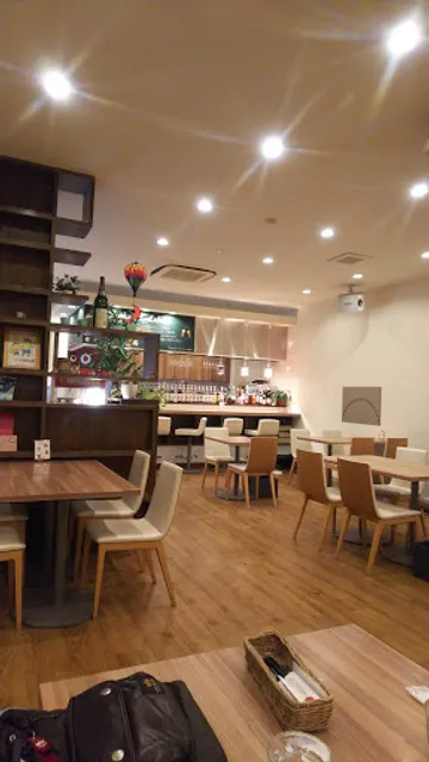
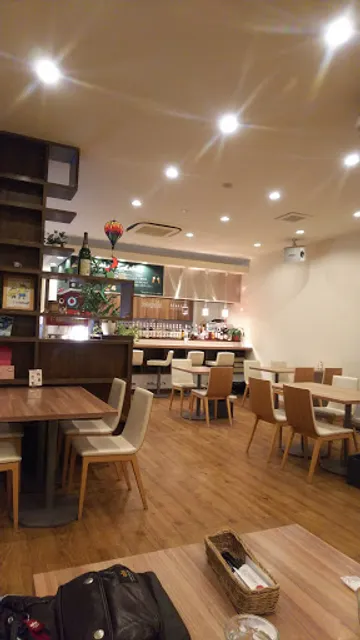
- wall art (360, 405)
